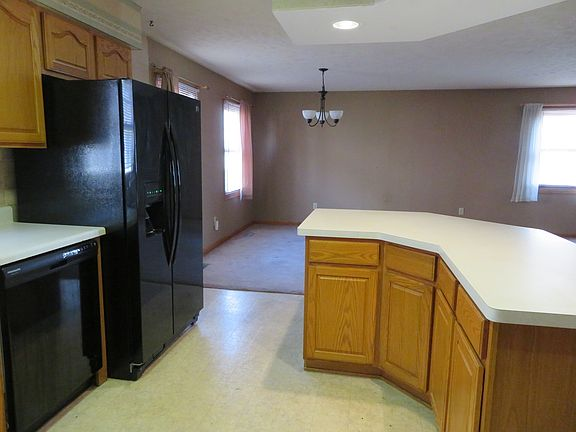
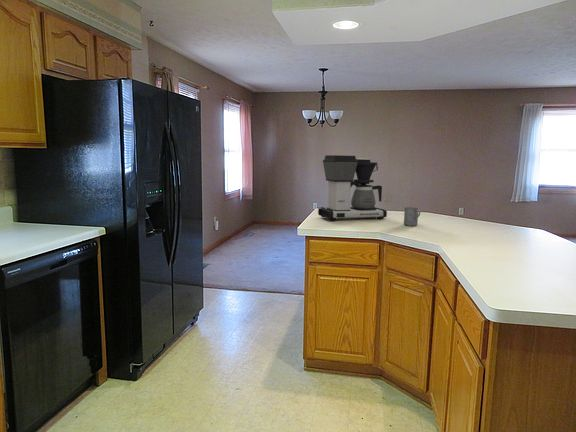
+ mug (413, 216)
+ coffee maker (355, 188)
